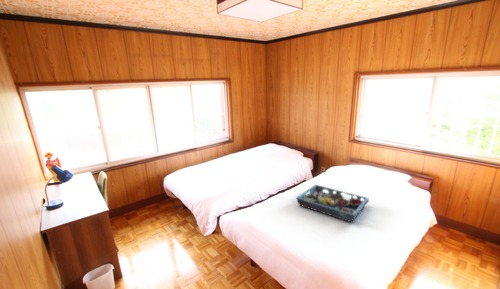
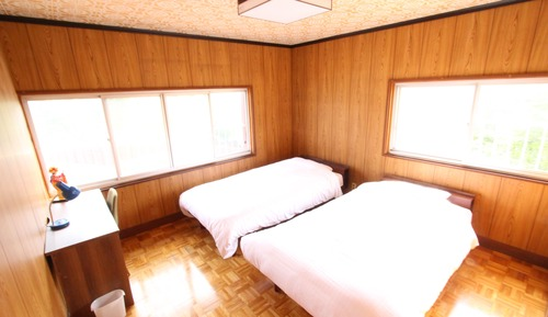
- serving tray (331, 201)
